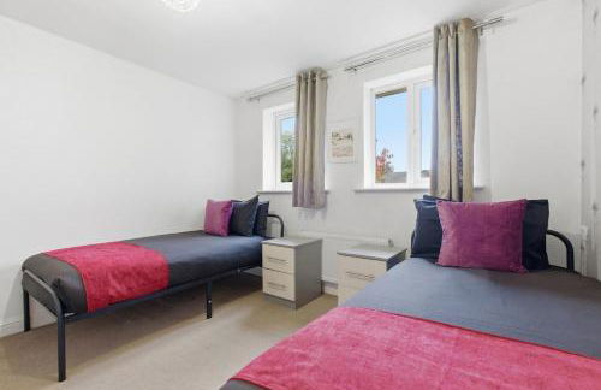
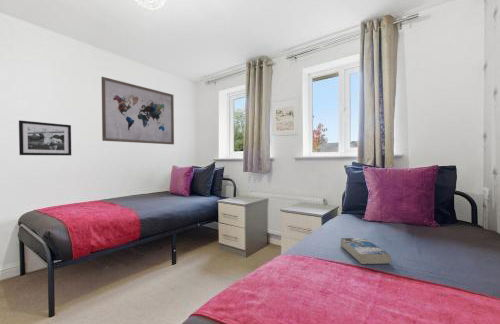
+ wall art (142, 114)
+ book (363, 249)
+ picture frame (46, 139)
